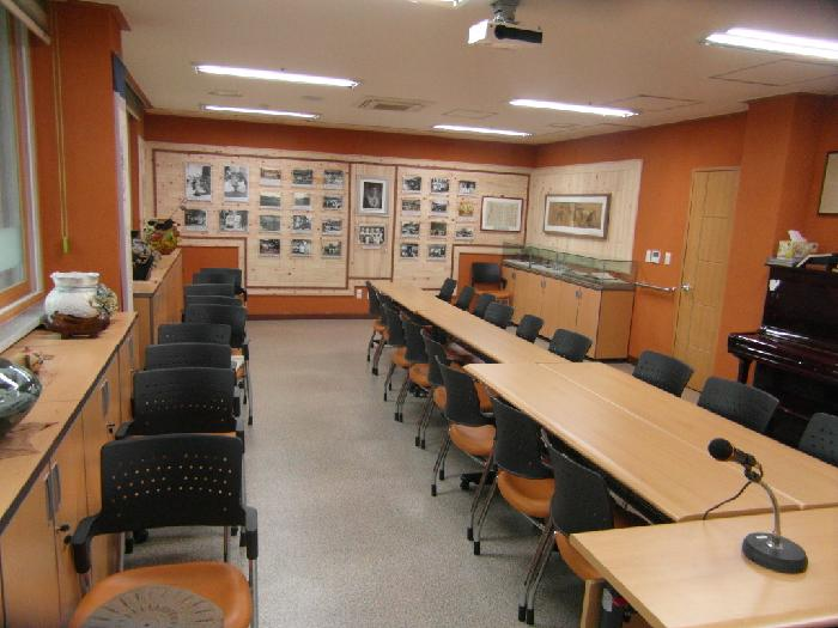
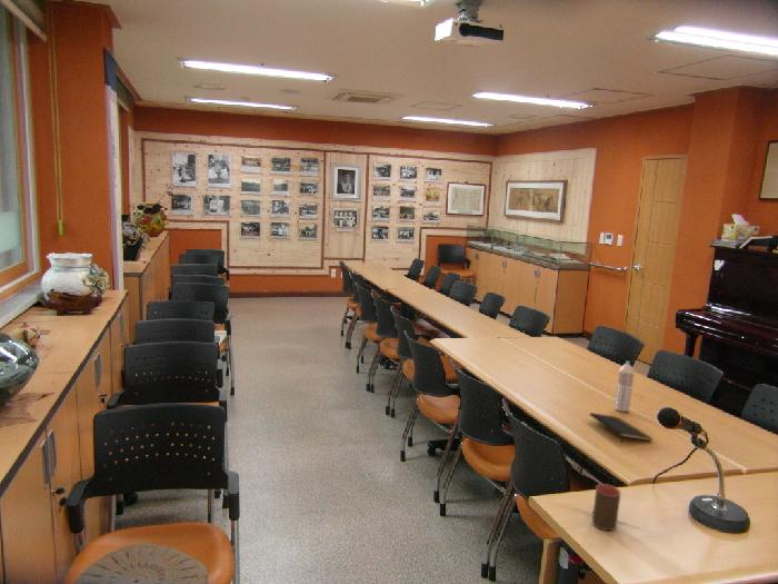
+ cup (606, 506)
+ water bottle (625, 385)
+ notepad (620, 426)
